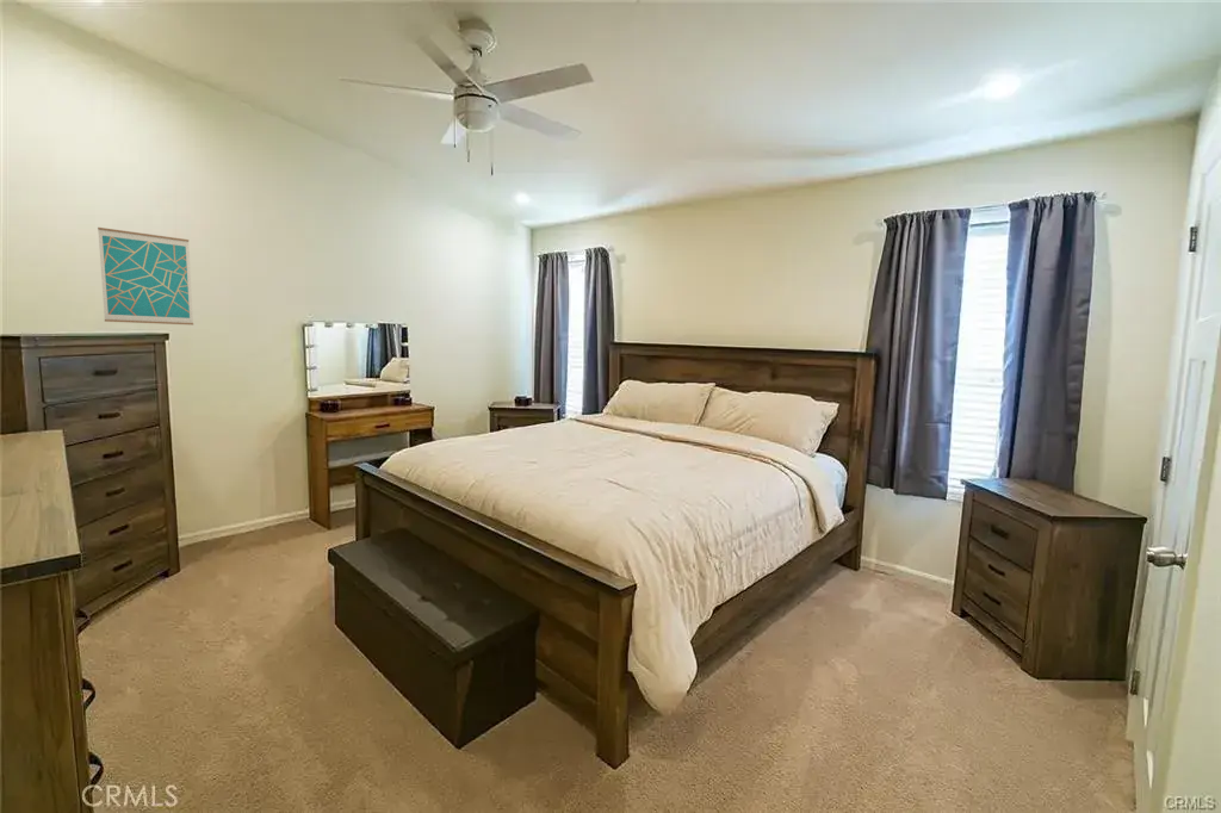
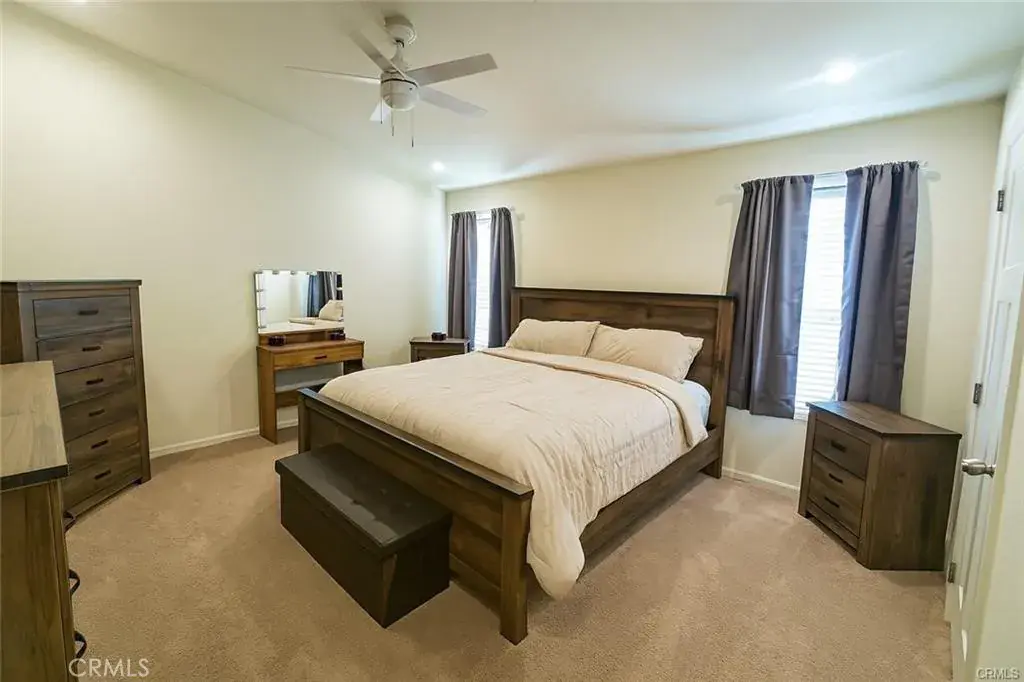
- wall art (148, 279)
